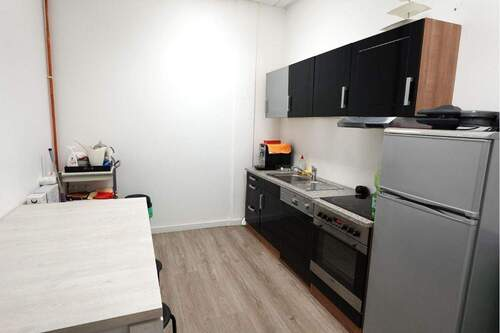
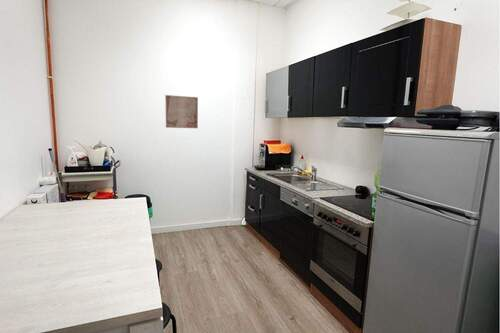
+ wall art (181, 112)
